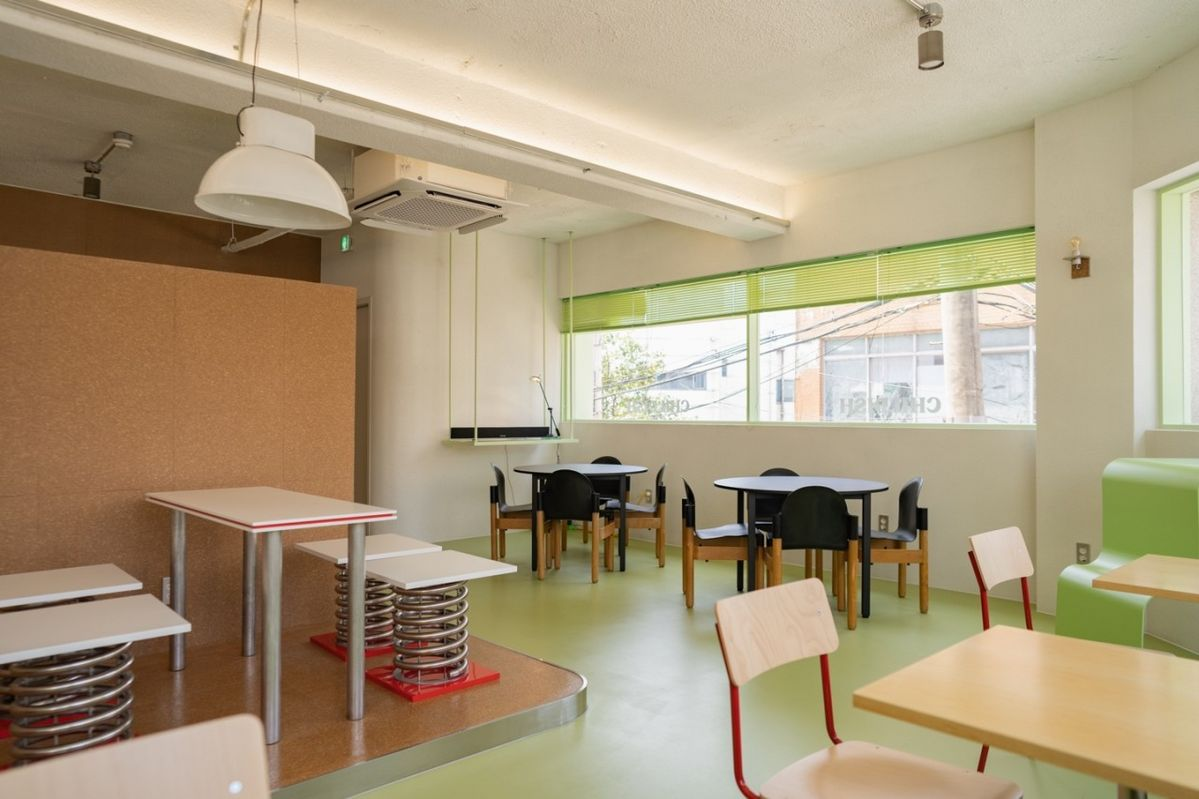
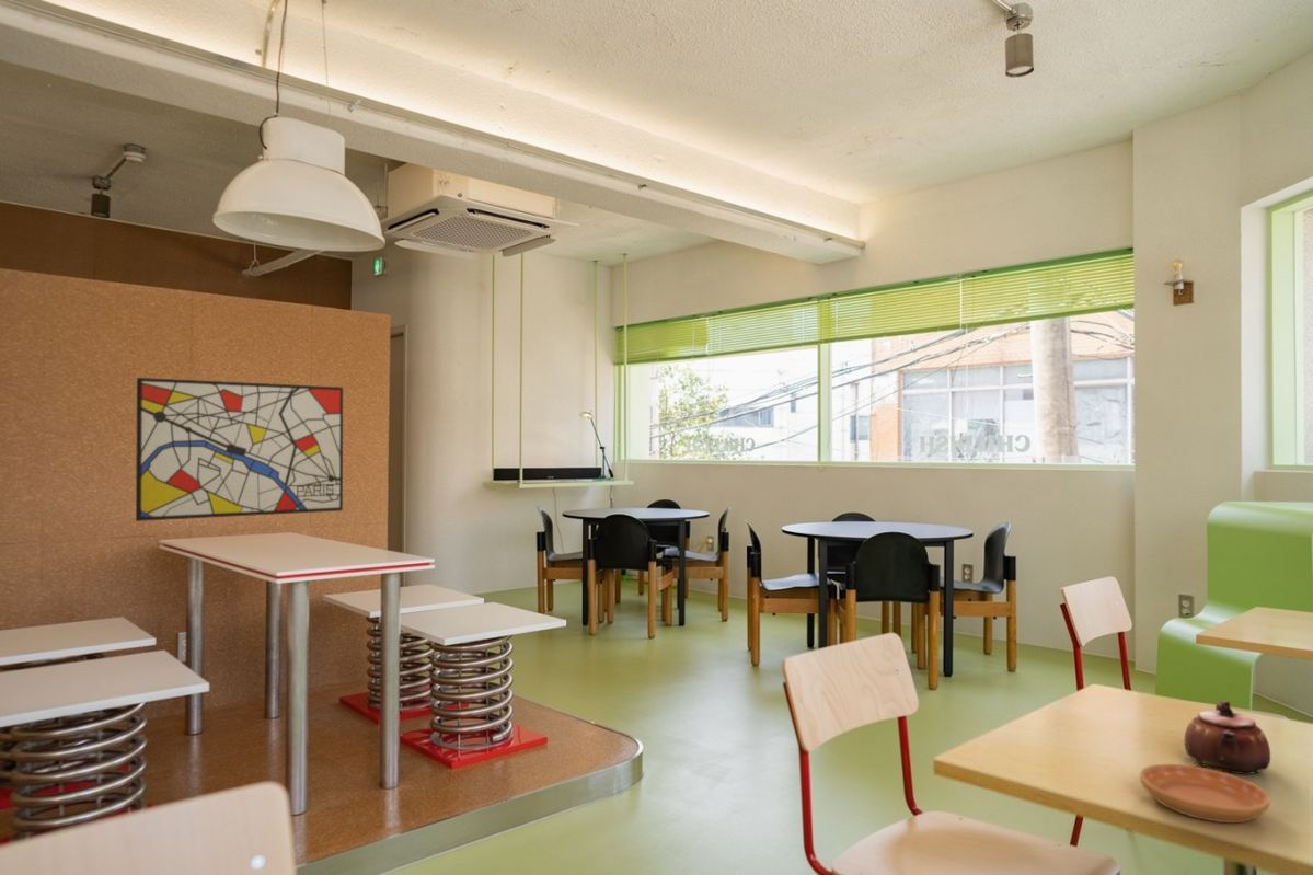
+ saucer (1202, 794)
+ teapot (1226, 730)
+ wall art (246, 449)
